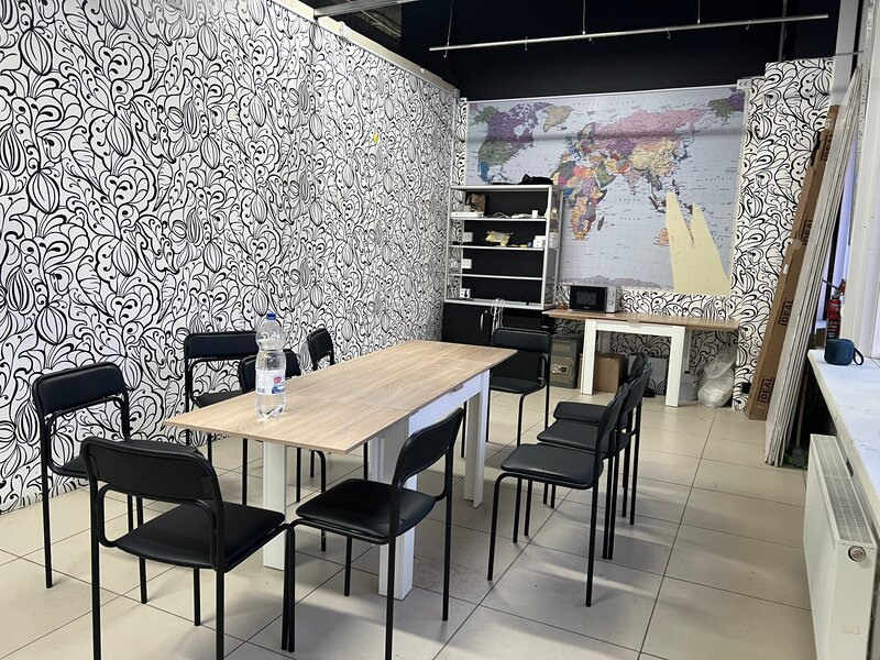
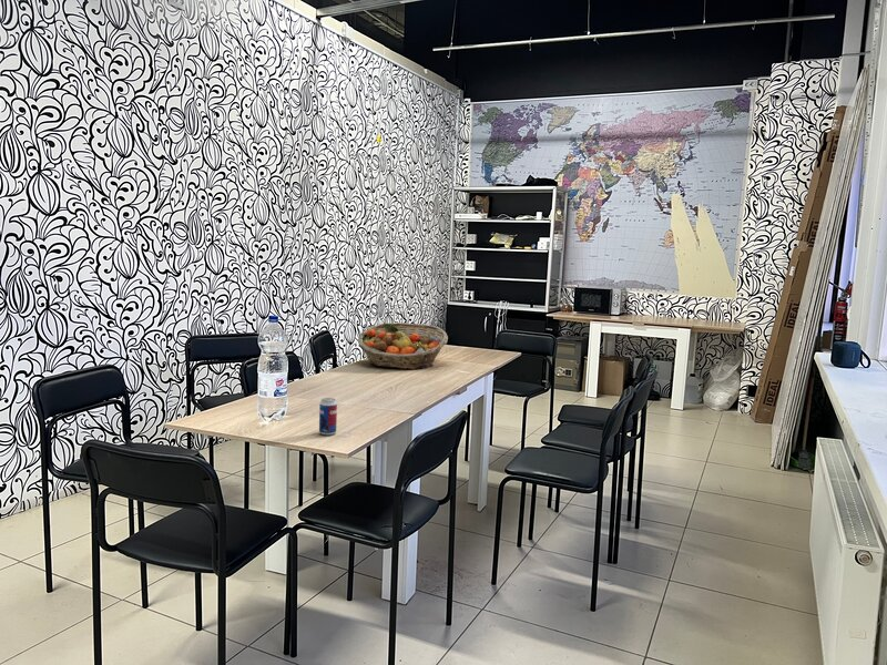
+ beverage can (327, 416)
+ fruit basket (402, 345)
